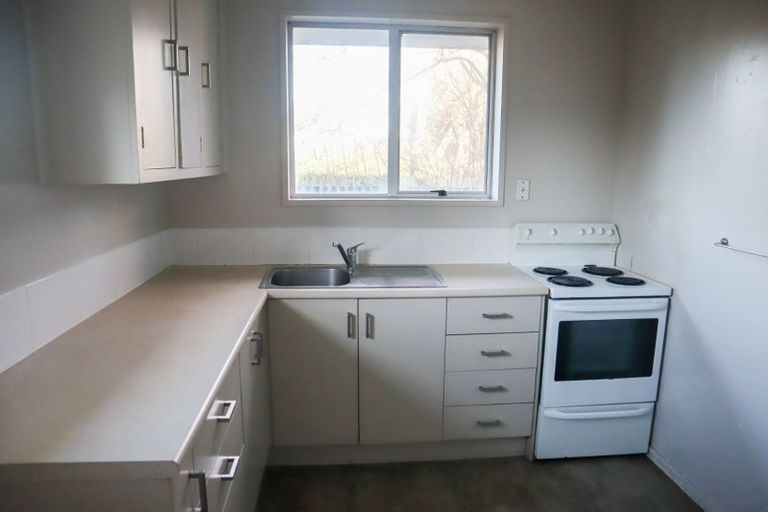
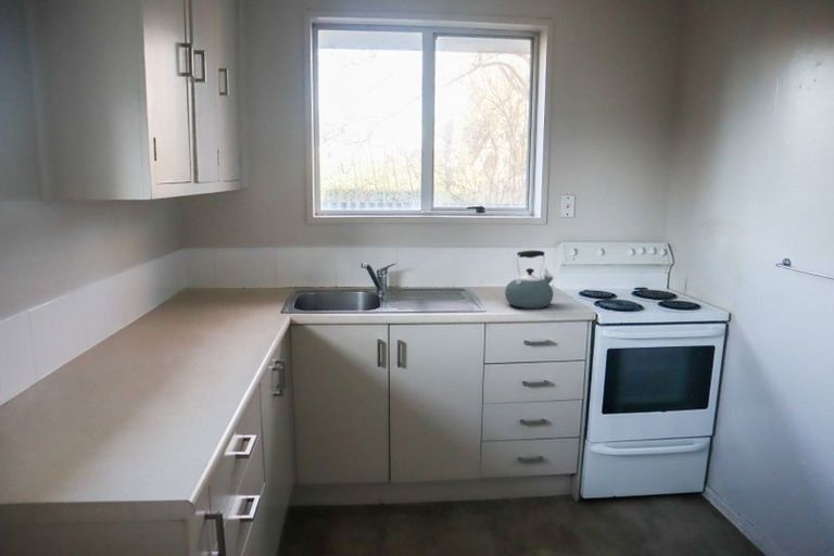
+ kettle (532, 277)
